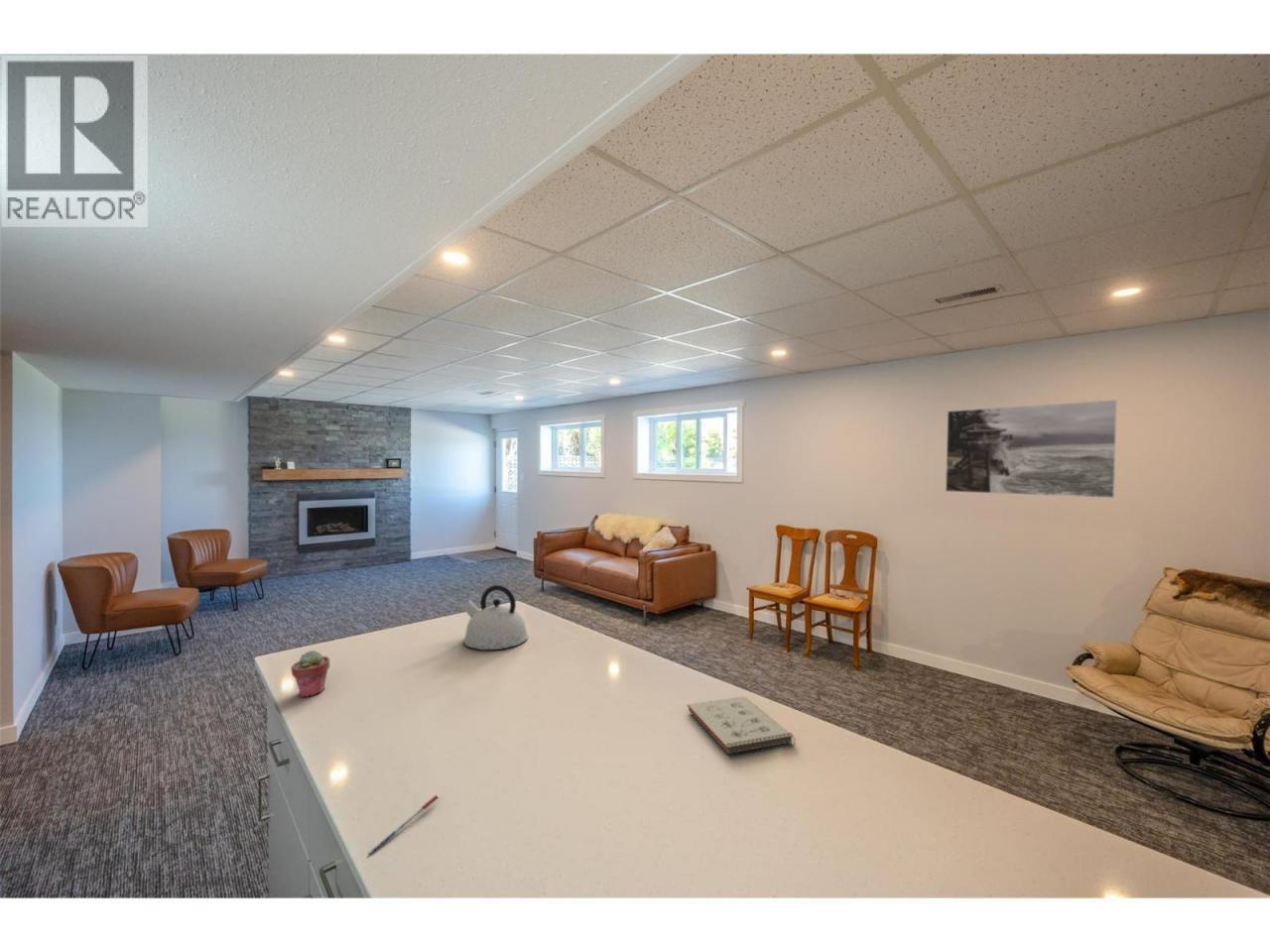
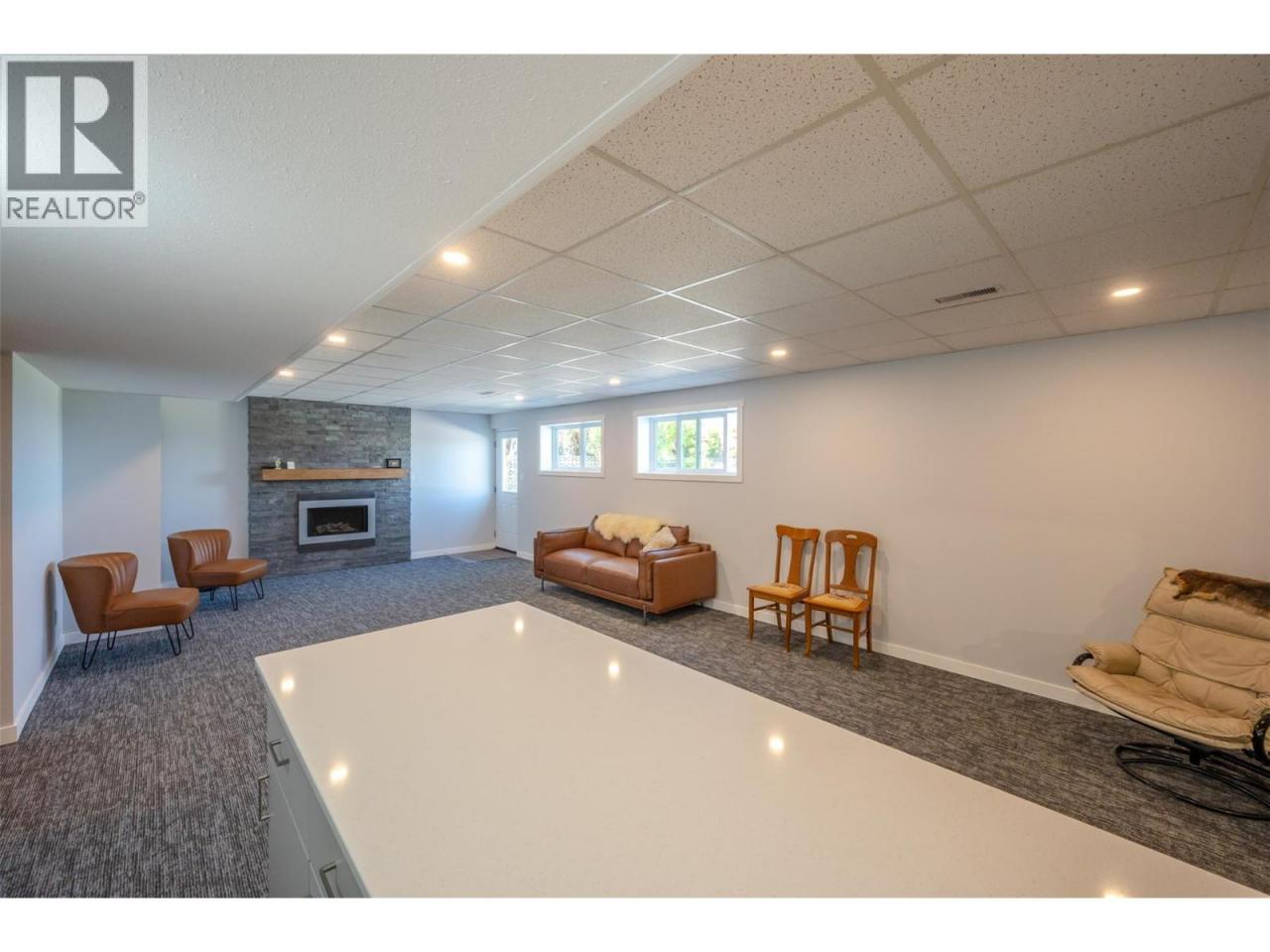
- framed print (1023, 450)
- kettle (493, 611)
- notepad (737, 721)
- pen (405, 823)
- potted succulent (311, 670)
